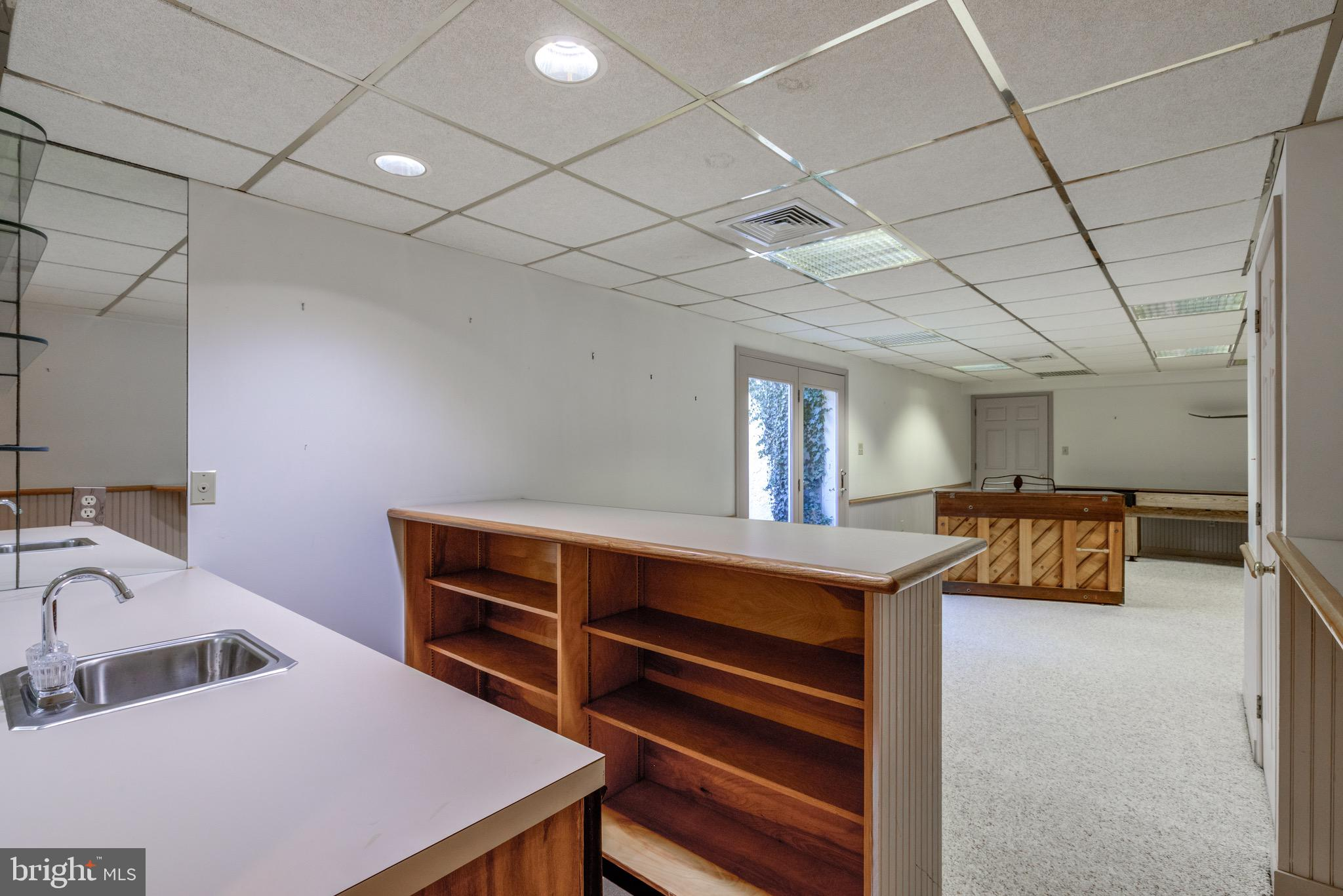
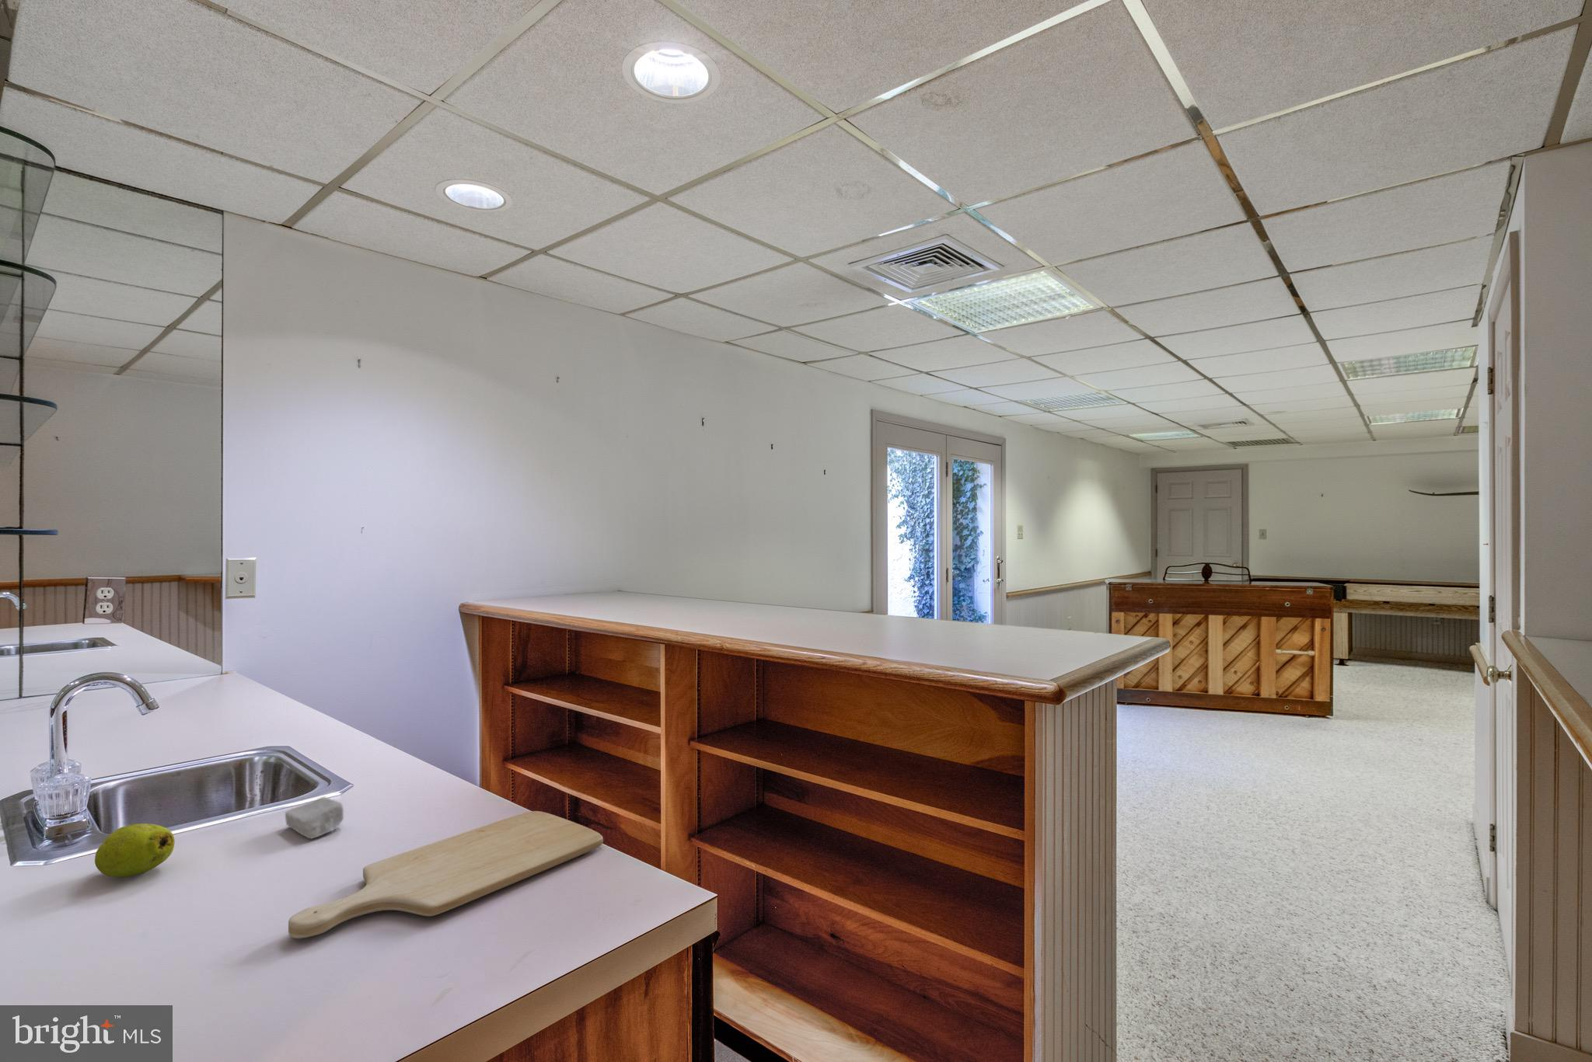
+ fruit (132, 846)
+ chopping board (450, 869)
+ soap bar (315, 814)
